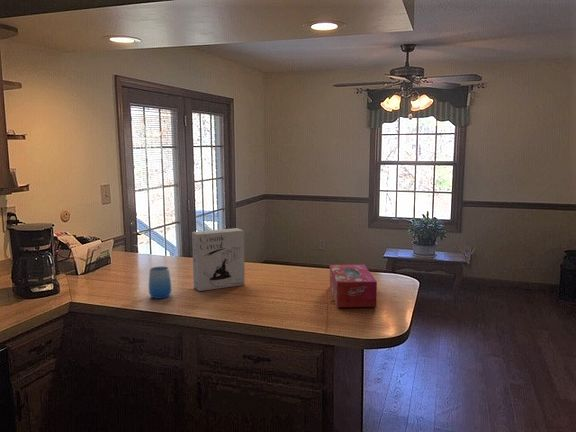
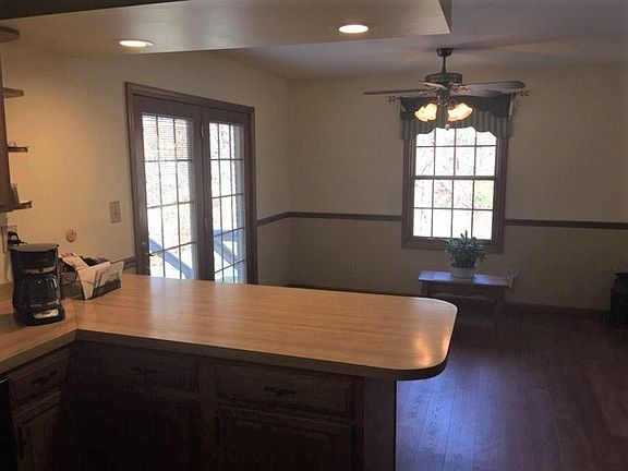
- cereal box (218, 258)
- tissue box (351, 284)
- cup (159, 282)
